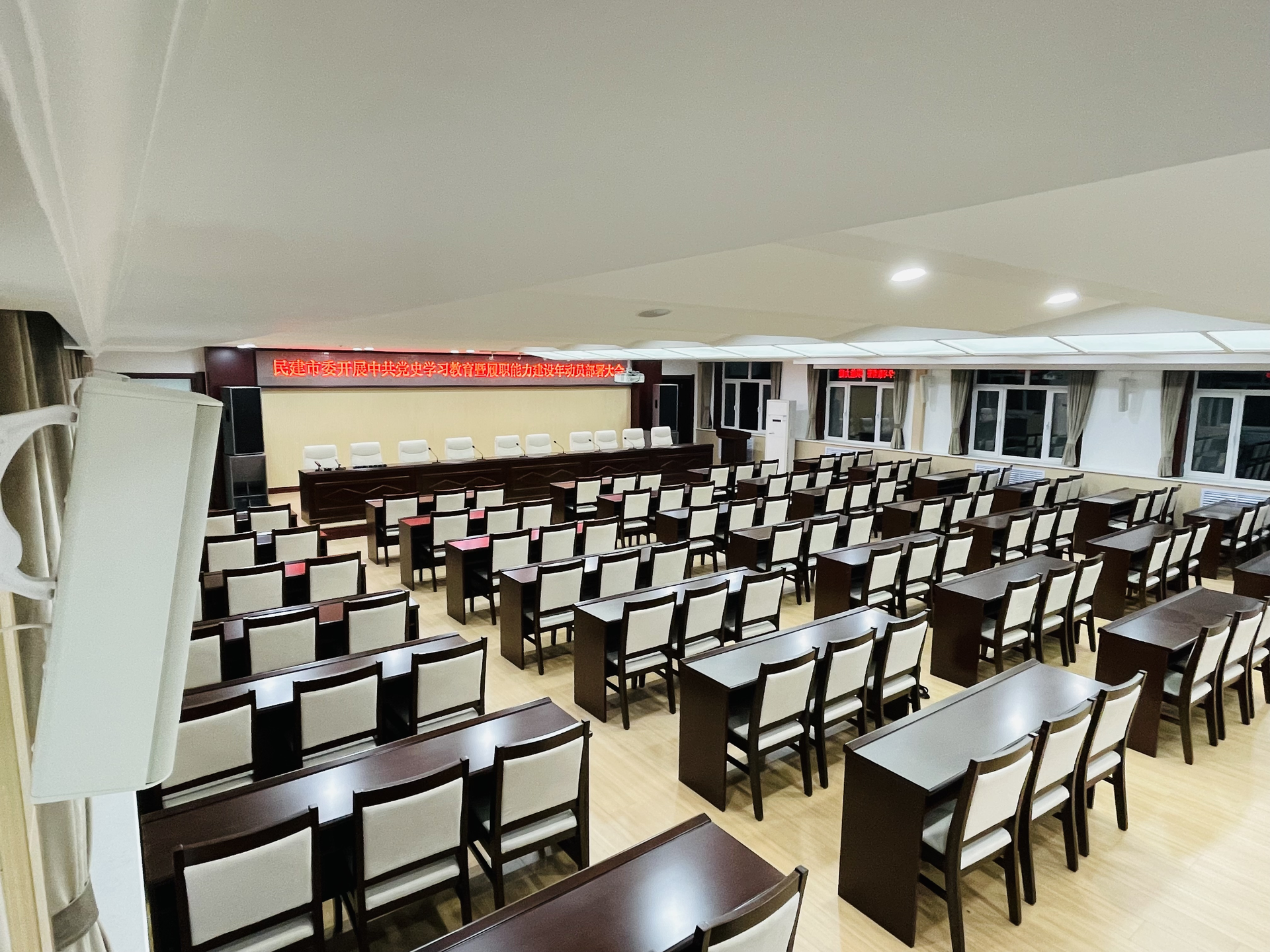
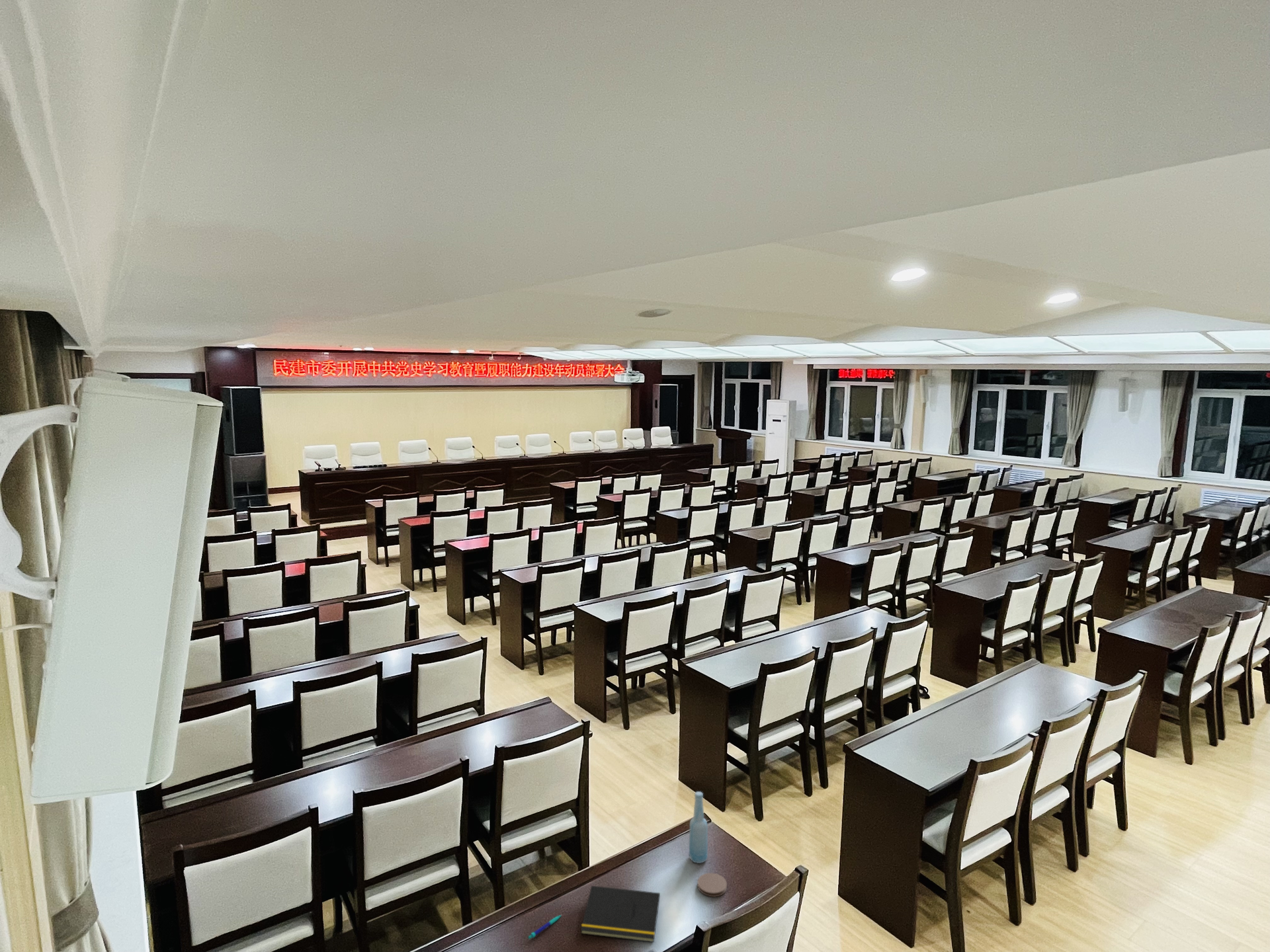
+ pen (546, 926)
+ notepad (621, 912)
+ coaster (712, 885)
+ bottle (698, 826)
